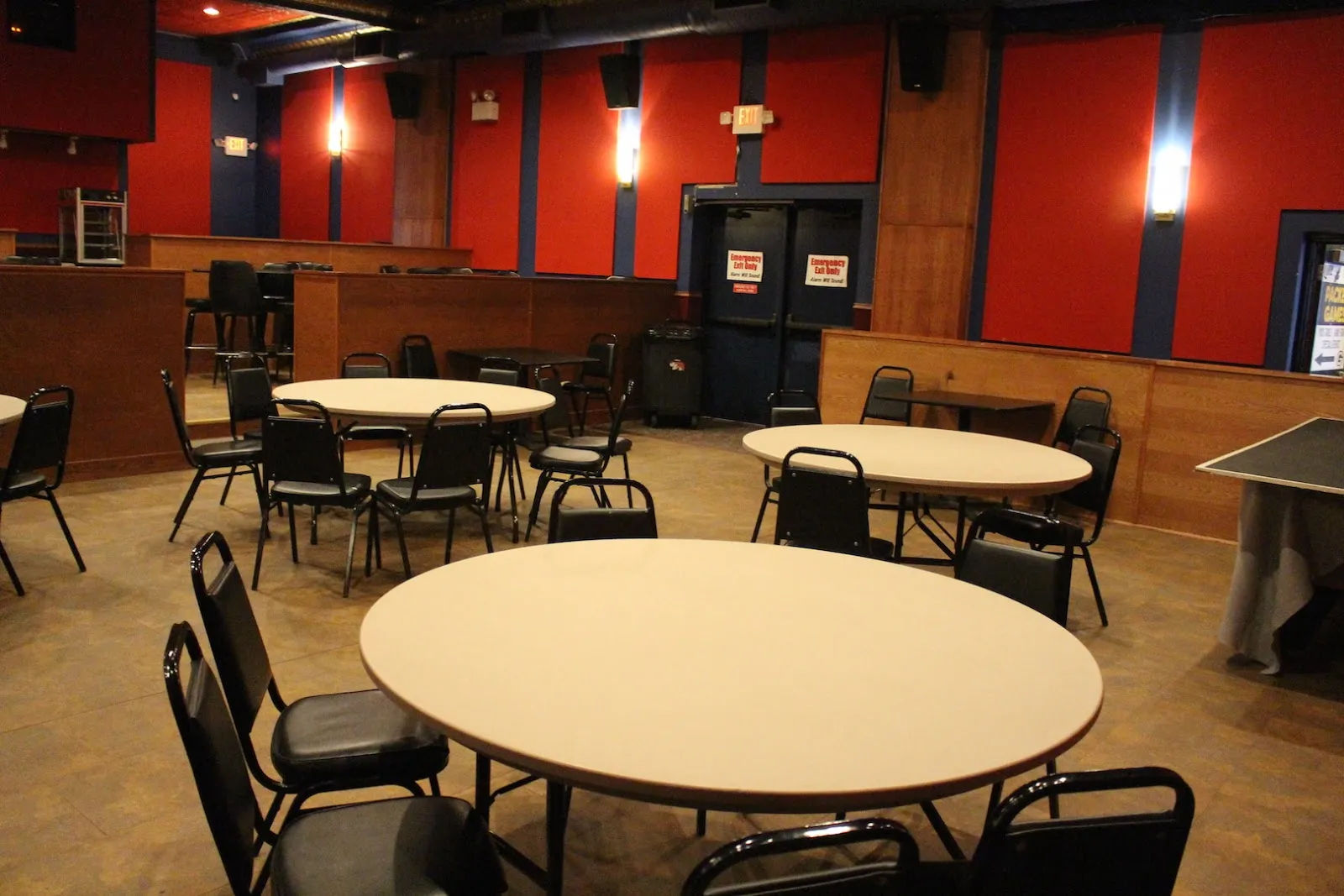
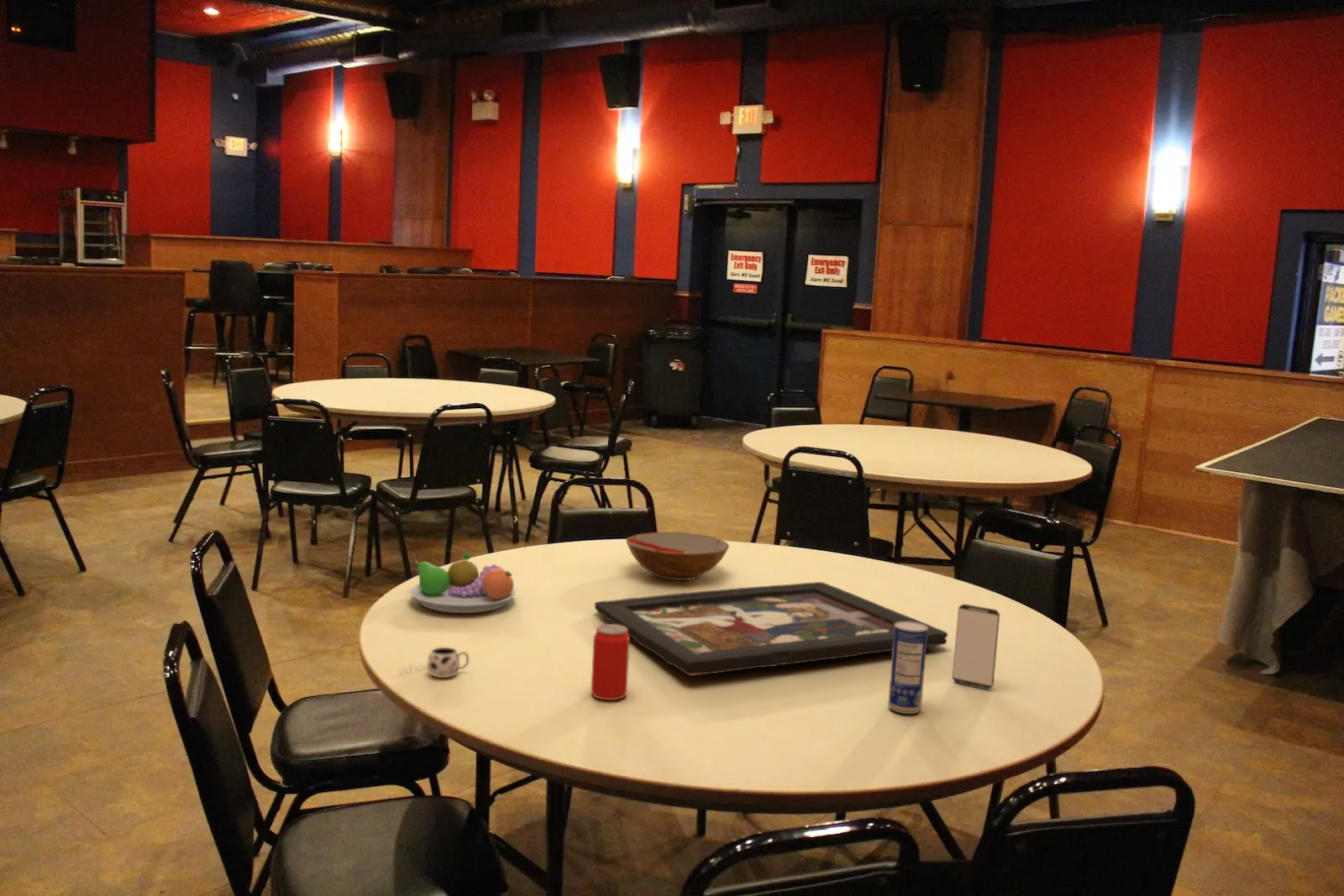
+ board game (764, 621)
+ beverage can (610, 662)
+ smartphone (975, 646)
+ fruit bowl (461, 580)
+ beverage can (907, 667)
+ mug (434, 662)
+ bowl (676, 558)
